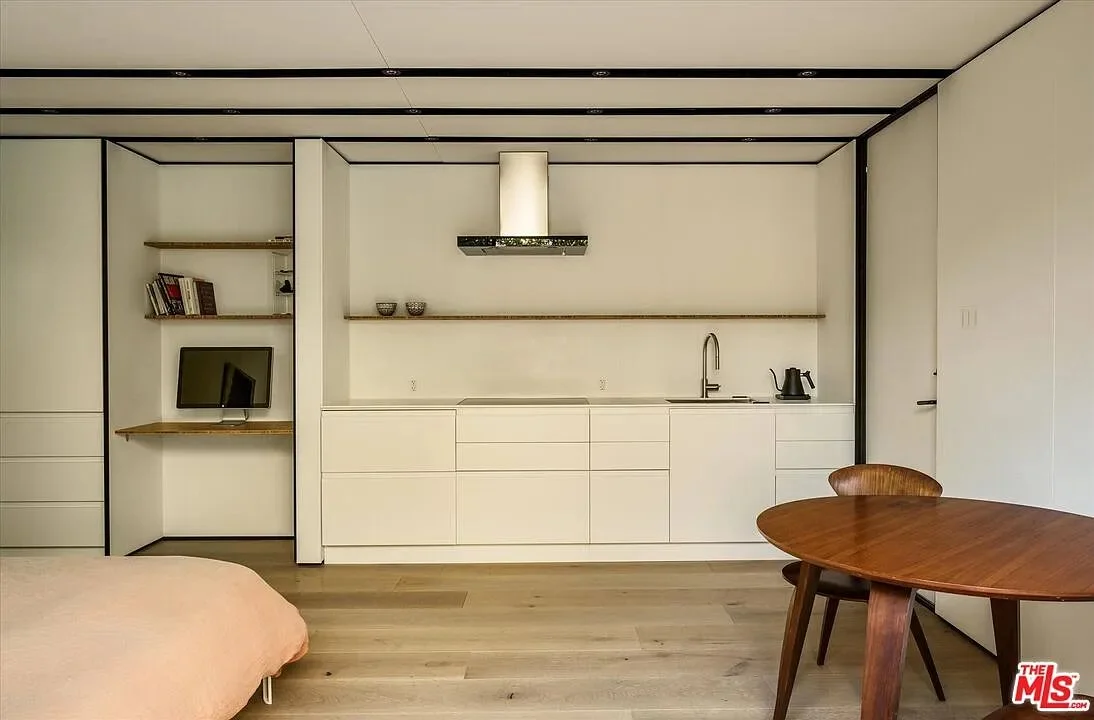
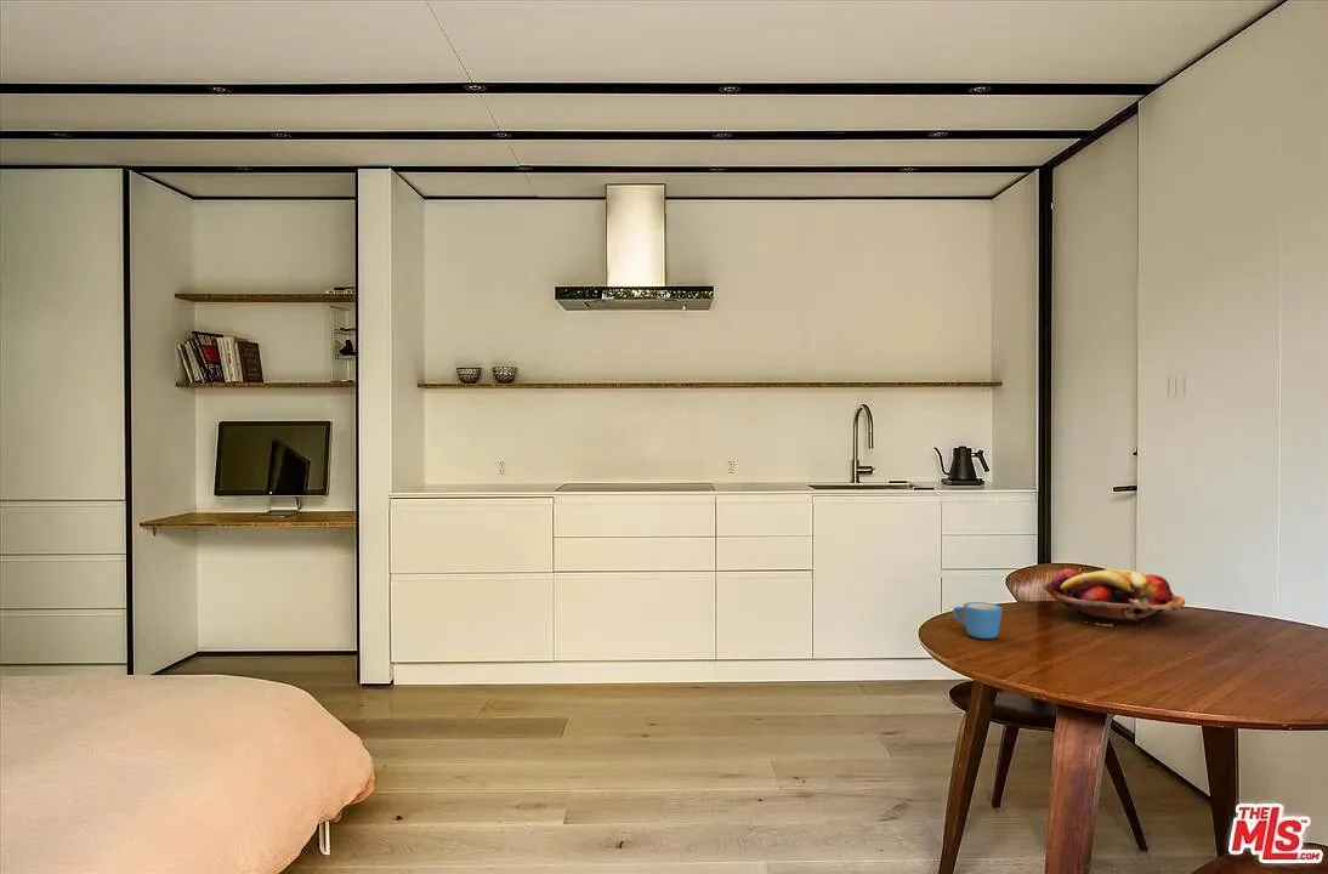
+ fruit basket (1114, 592)
+ mug (976, 619)
